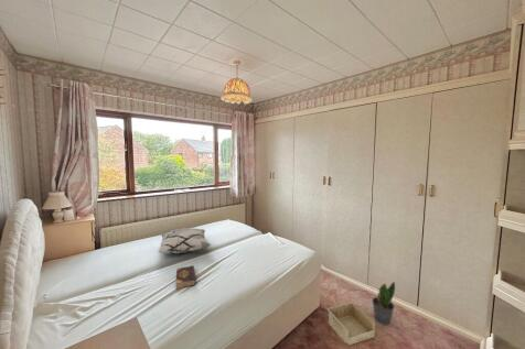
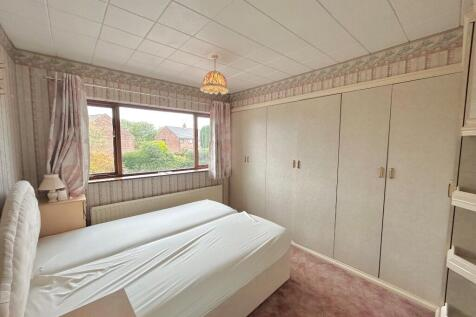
- potted plant (383, 298)
- book (185, 274)
- decorative pillow (184, 239)
- storage bin (350, 321)
